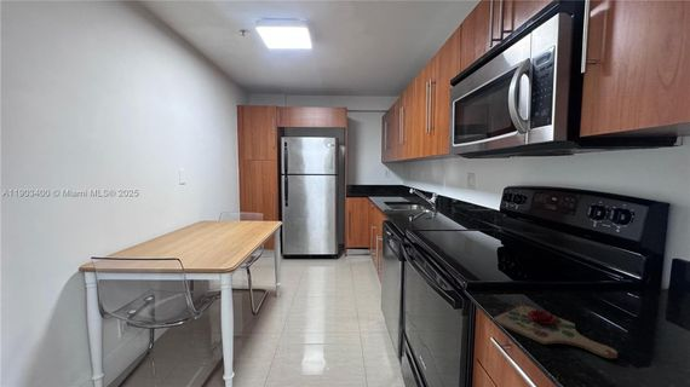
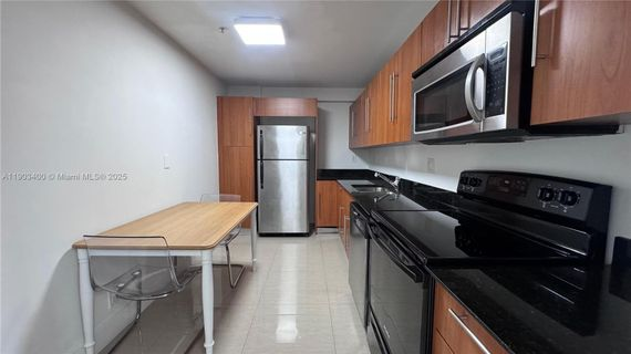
- cutting board (554, 327)
